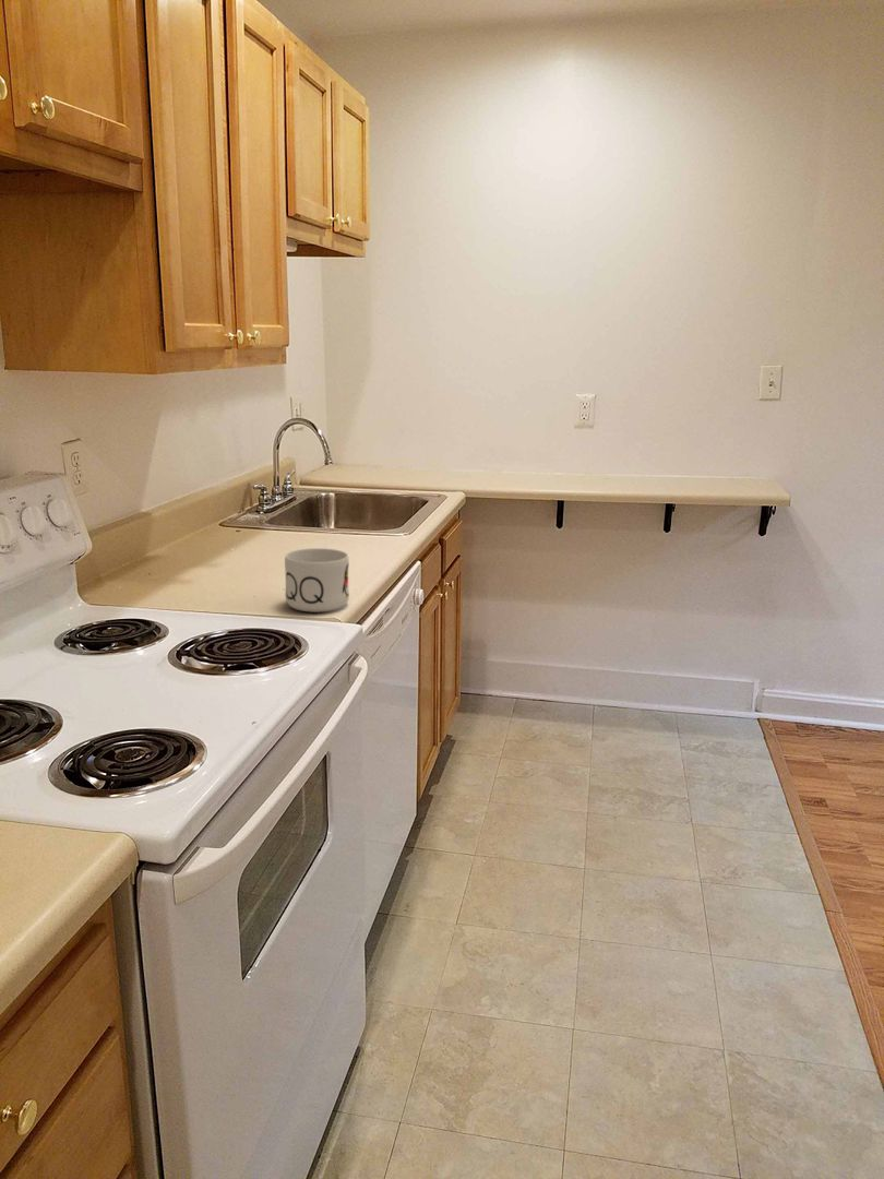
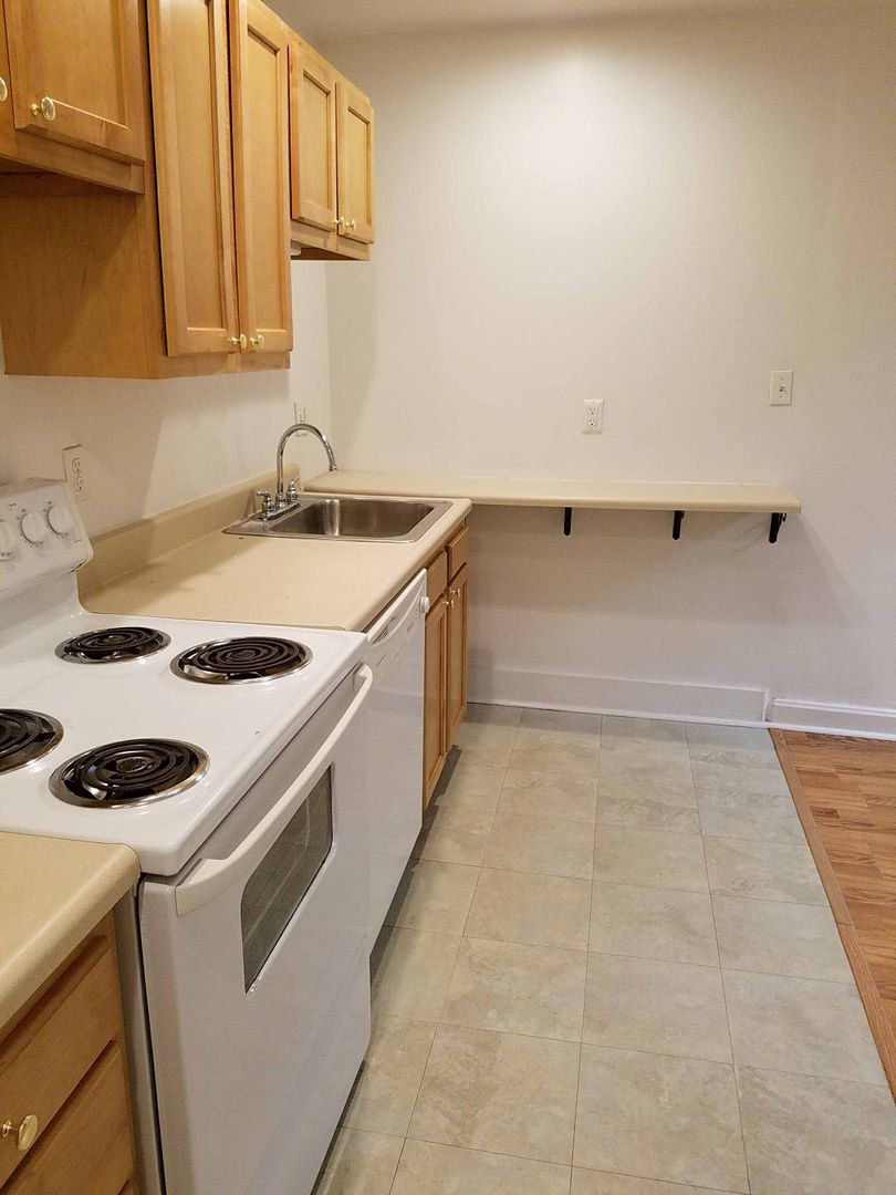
- mug (313, 576)
